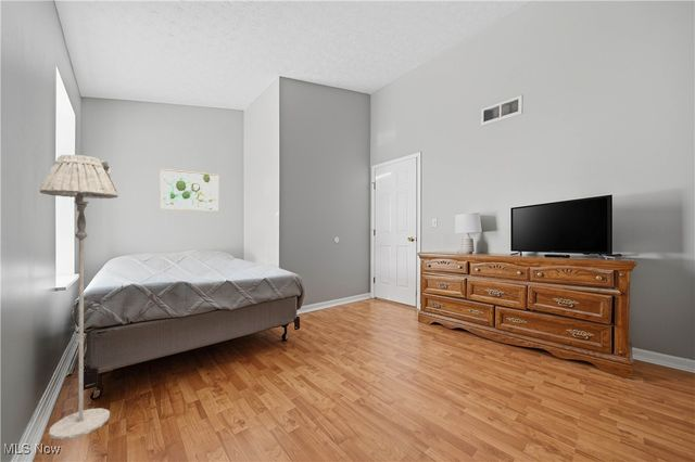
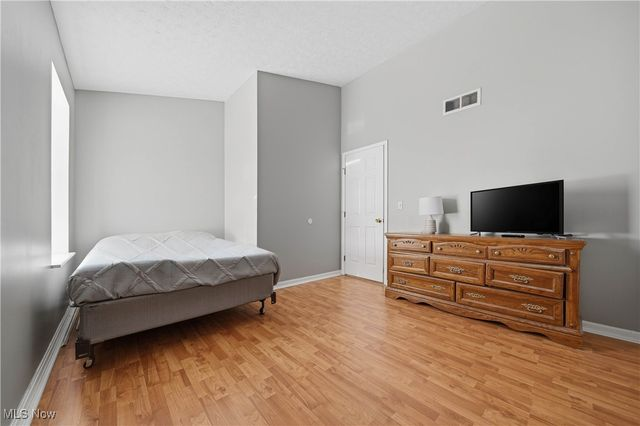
- floor lamp (80, 291)
- wall art (190, 191)
